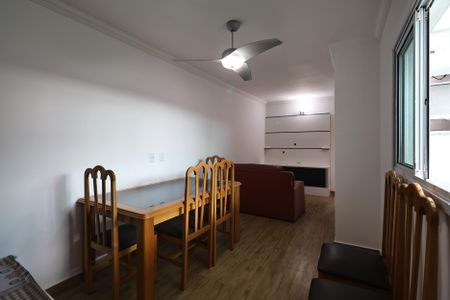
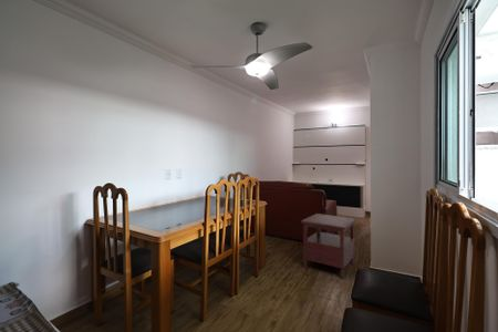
+ side table (329, 242)
